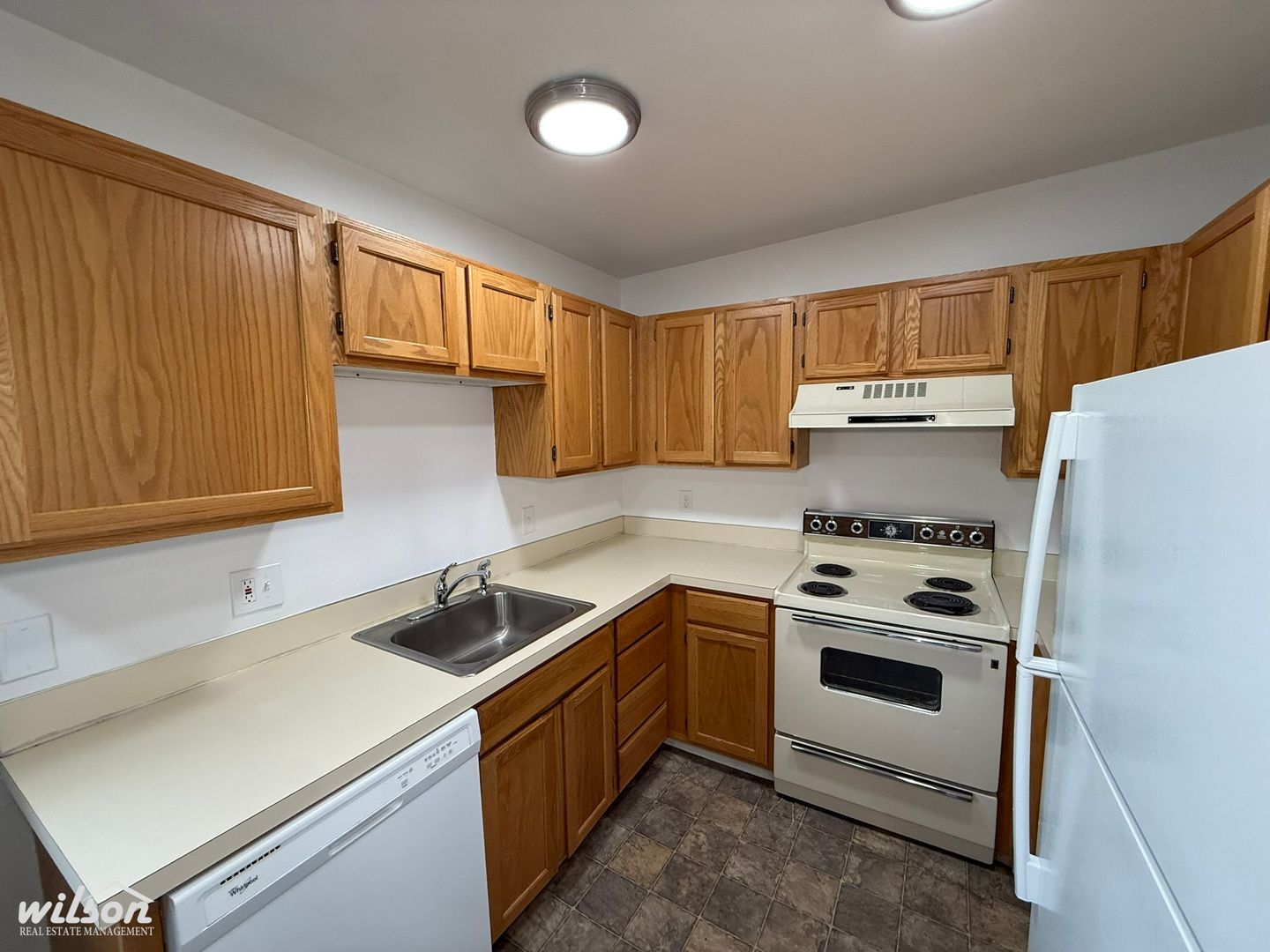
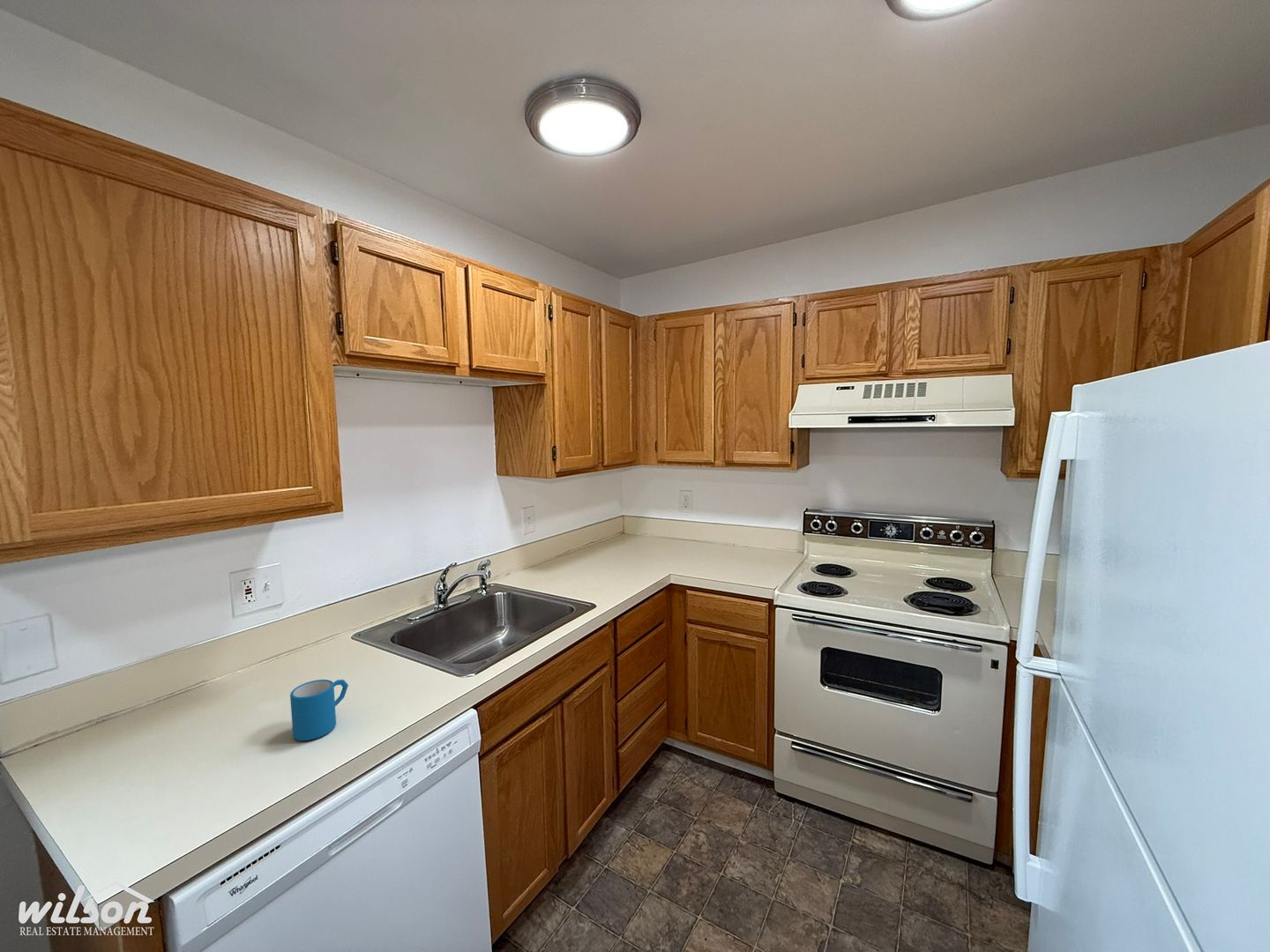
+ mug (322, 704)
